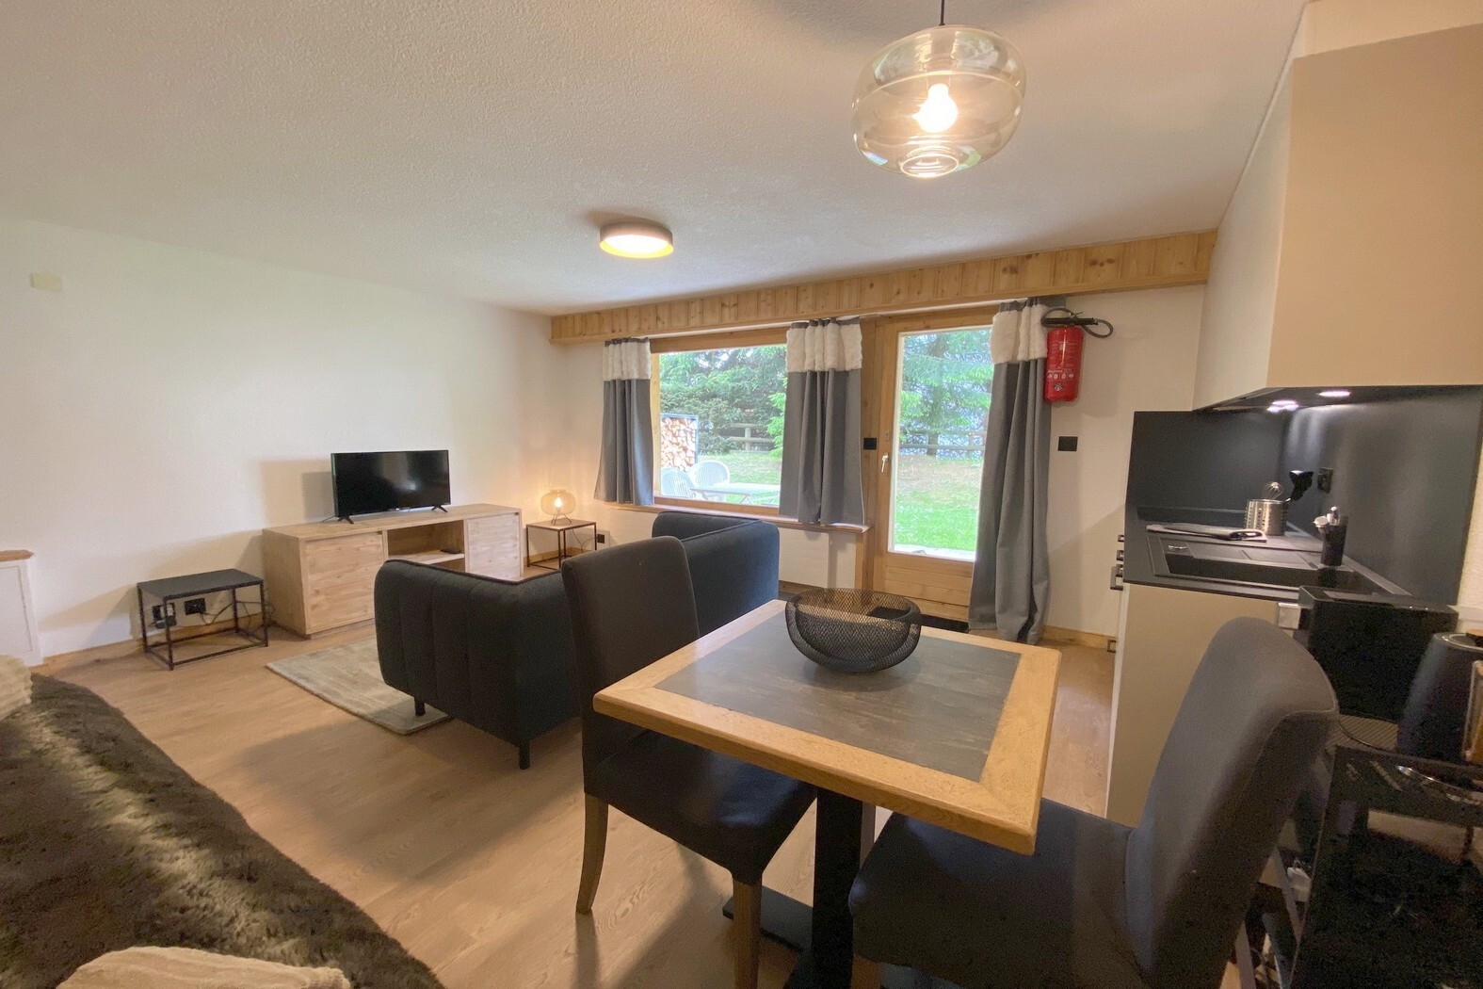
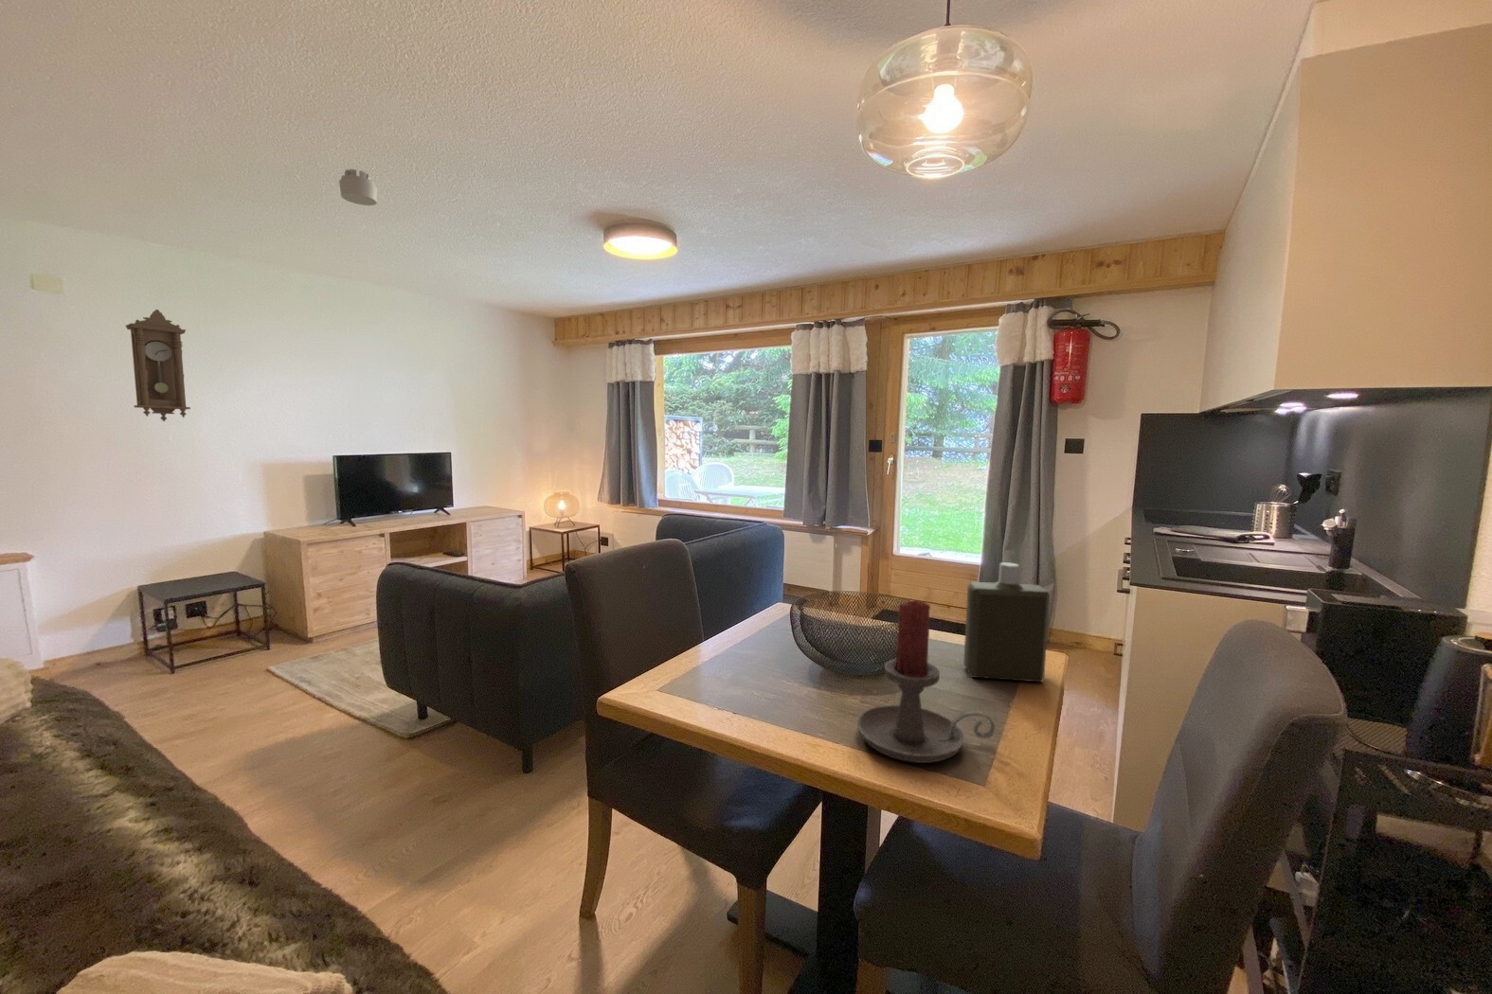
+ smoke detector (359, 186)
+ candle holder (927, 671)
+ pendulum clock (159, 366)
+ bottle (1006, 619)
